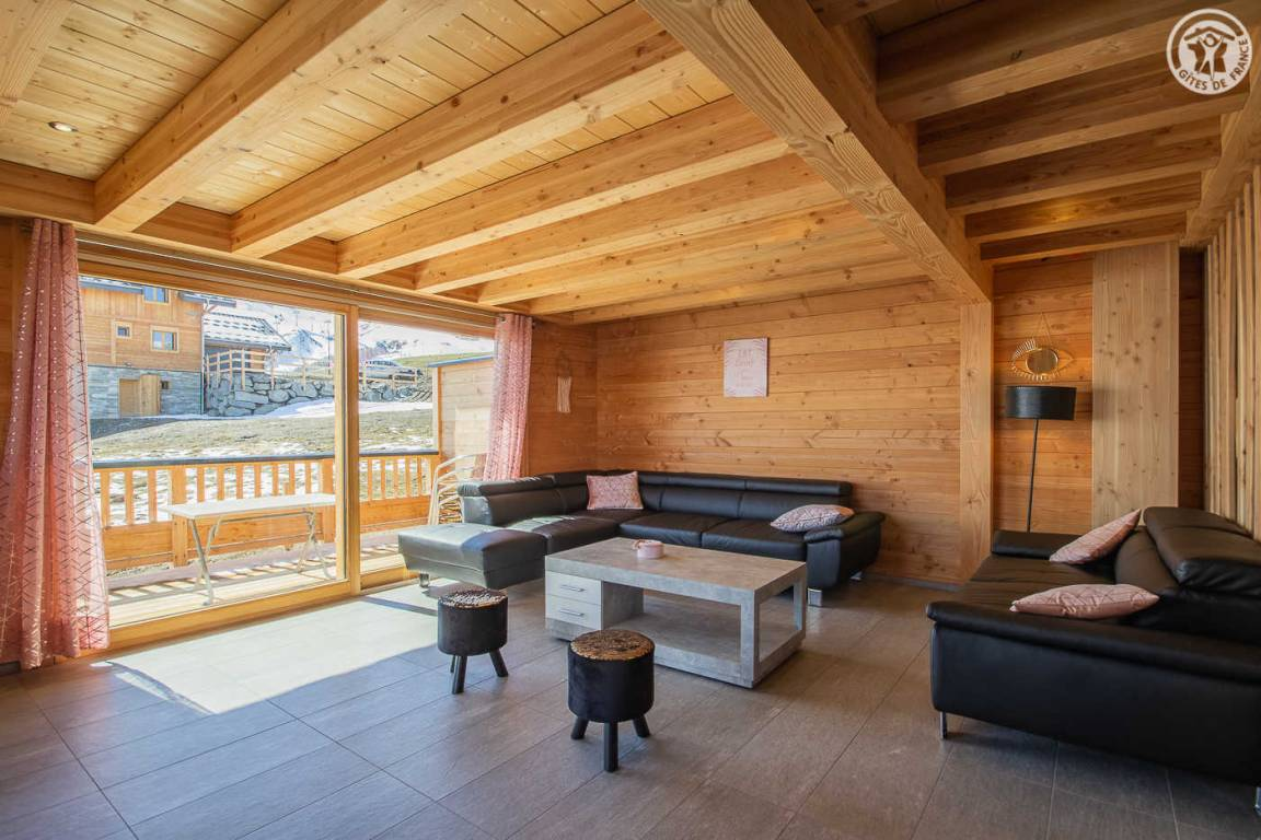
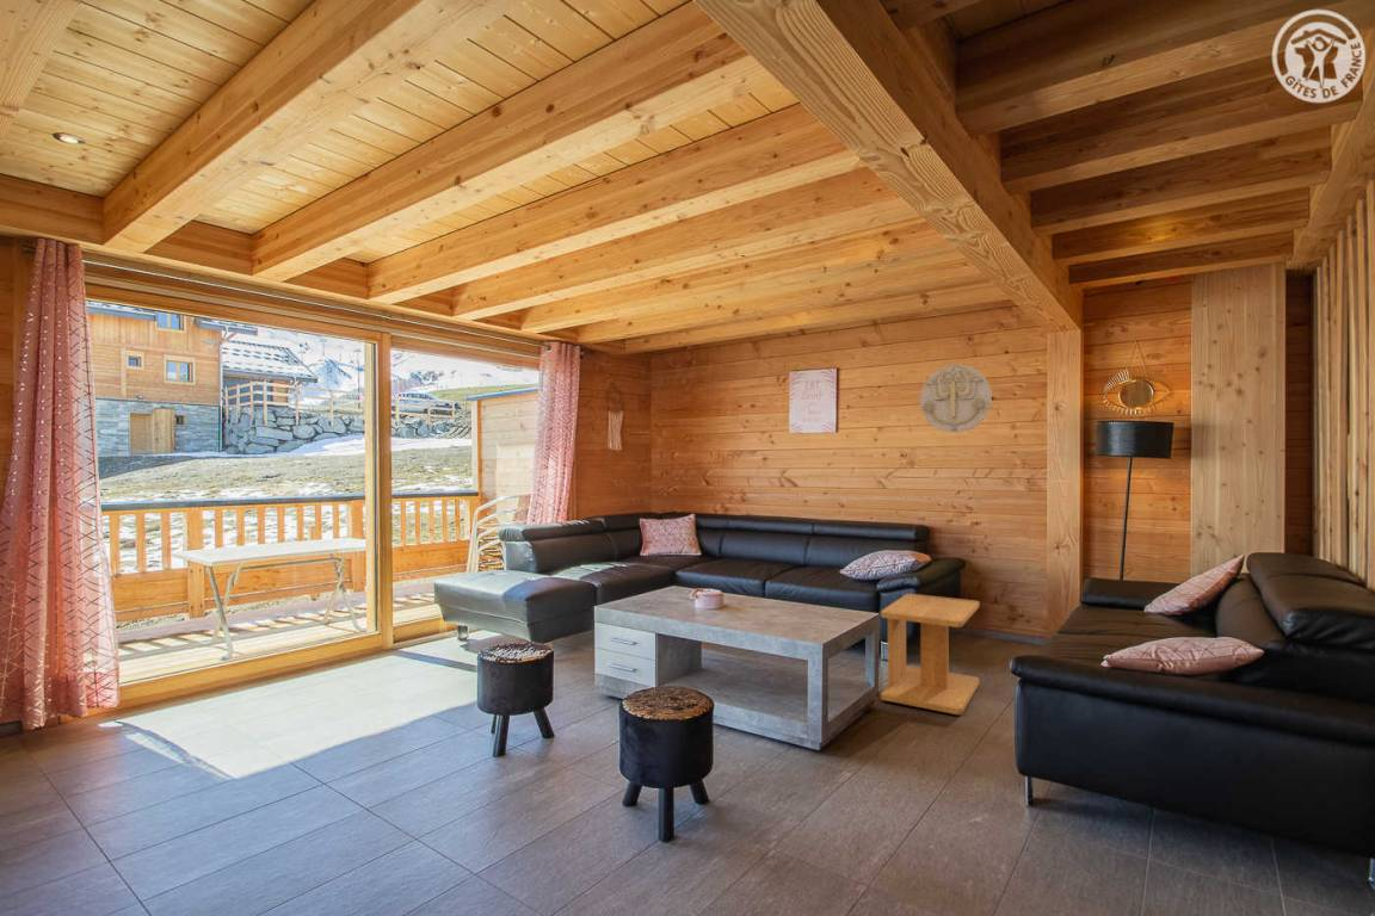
+ wall decoration (954, 397)
+ side table (931, 649)
